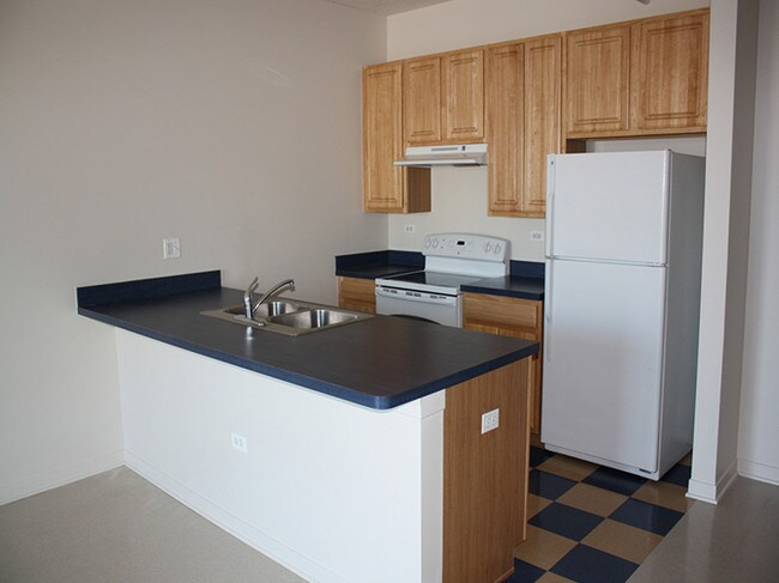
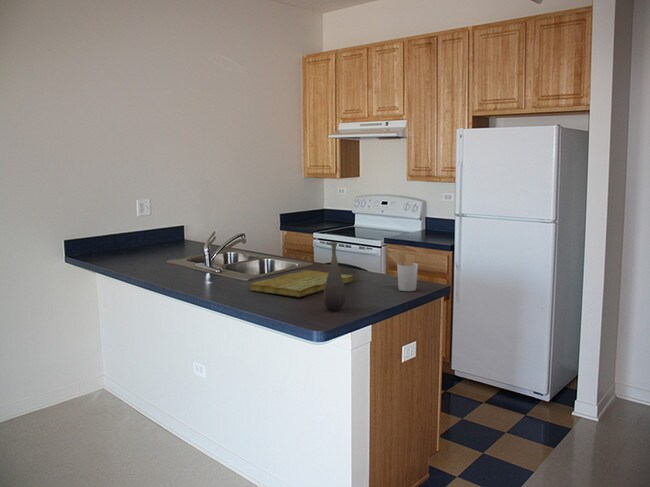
+ bottle (334, 275)
+ cutting board (303, 281)
+ utensil holder (402, 270)
